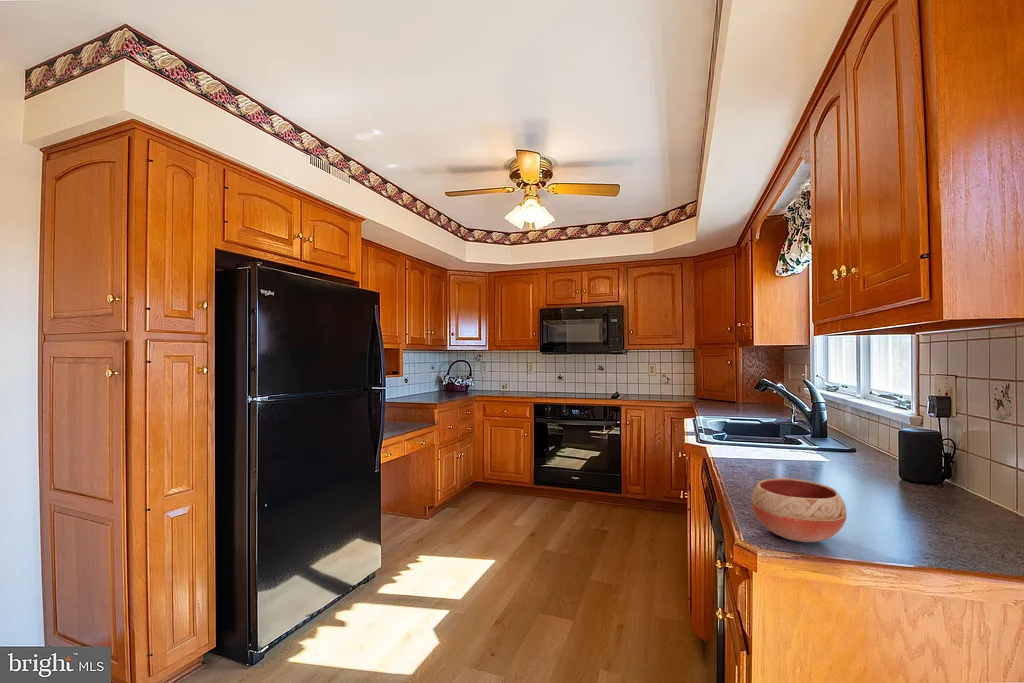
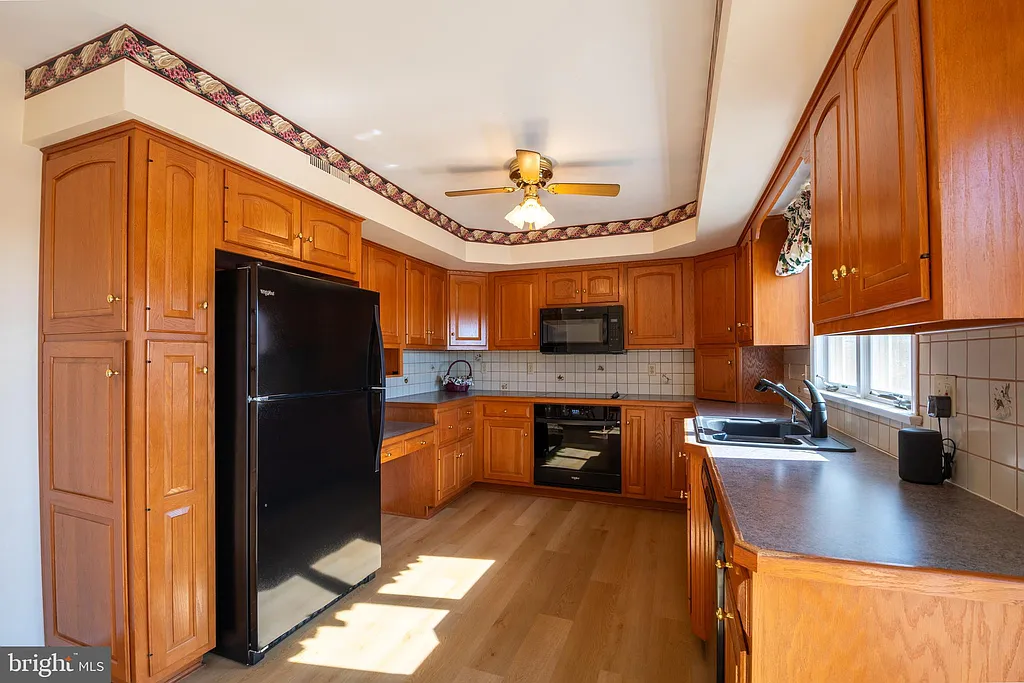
- bowl (796, 511)
